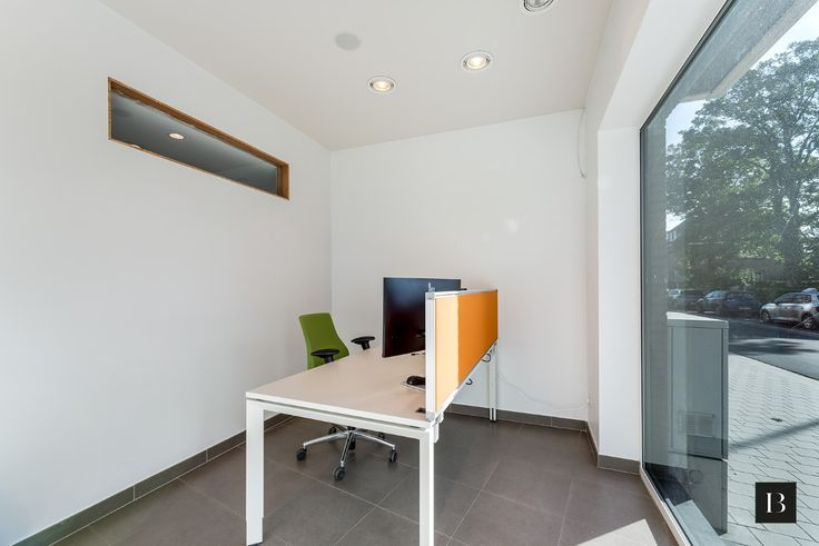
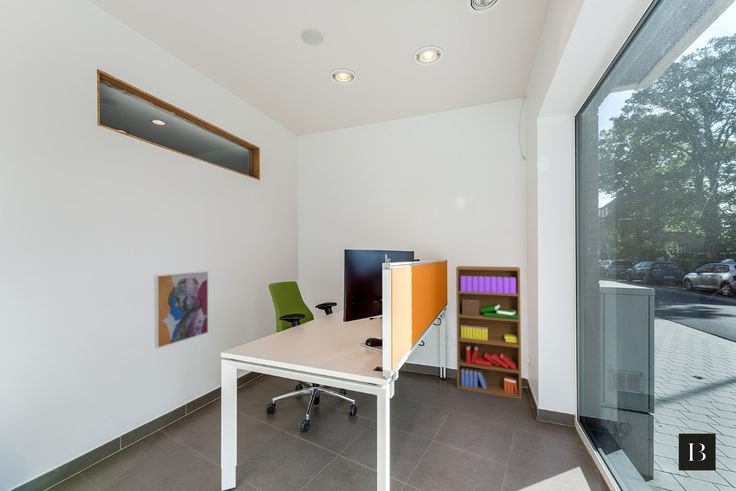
+ wall art (183, 306)
+ bookshelf (487, 328)
